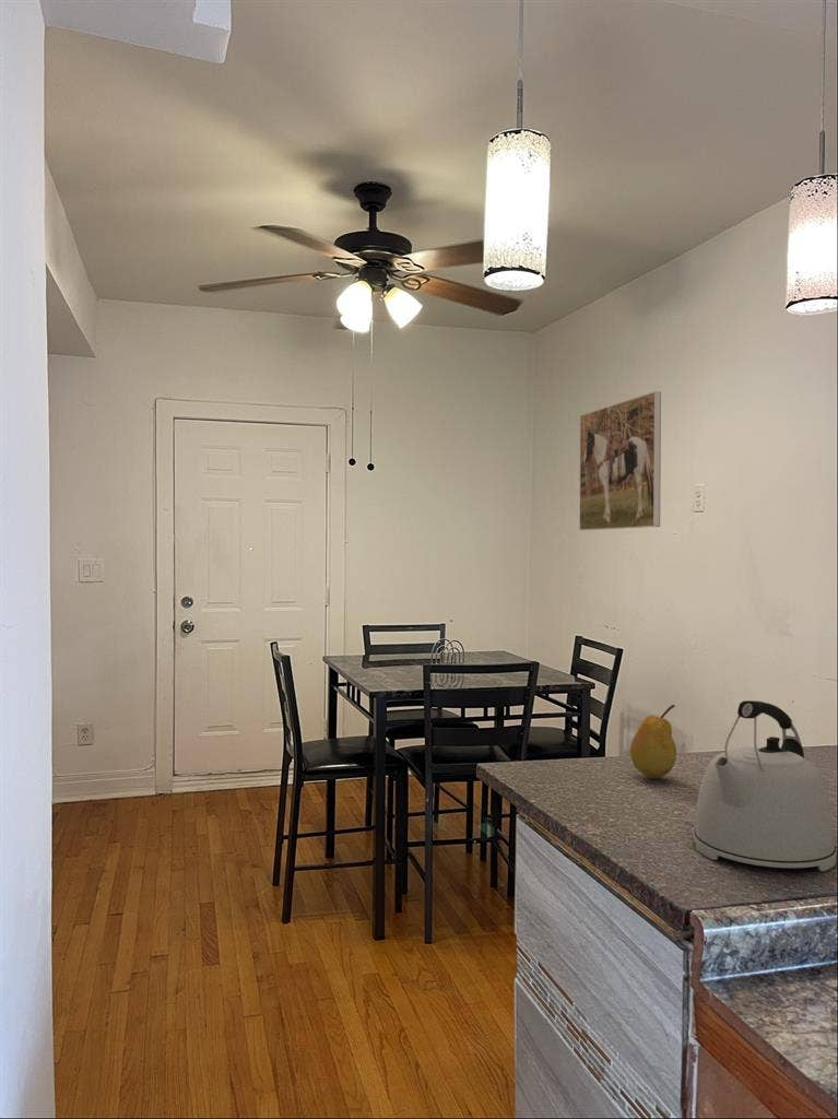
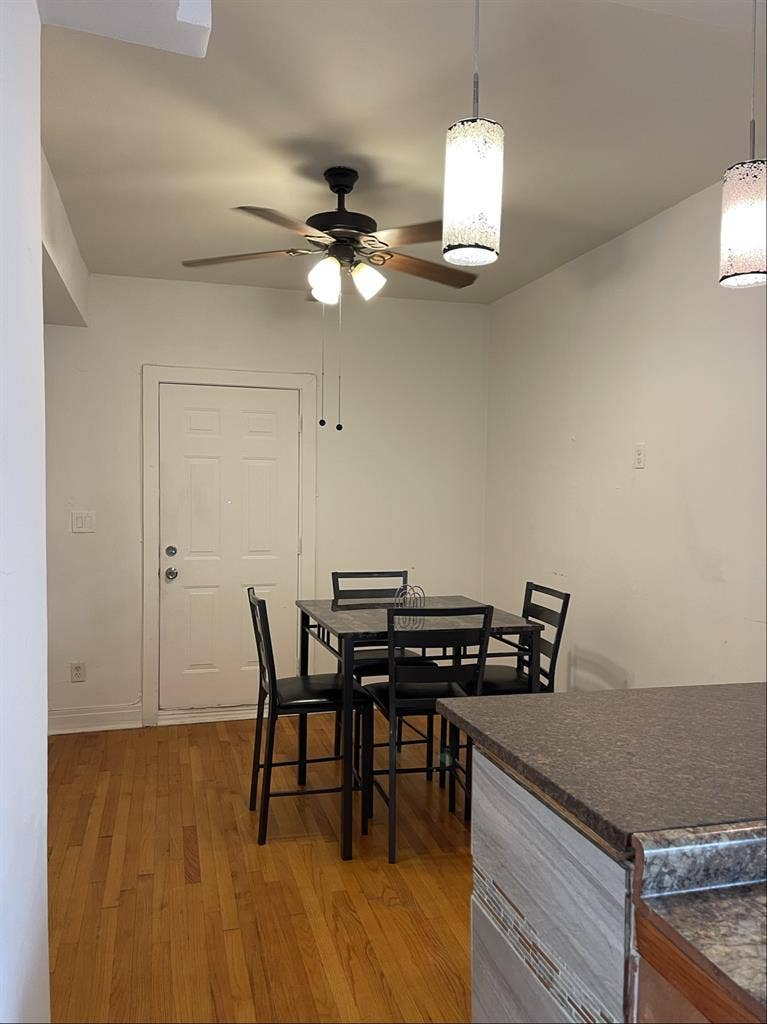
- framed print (616, 467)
- fruit (653, 741)
- kettle (762, 774)
